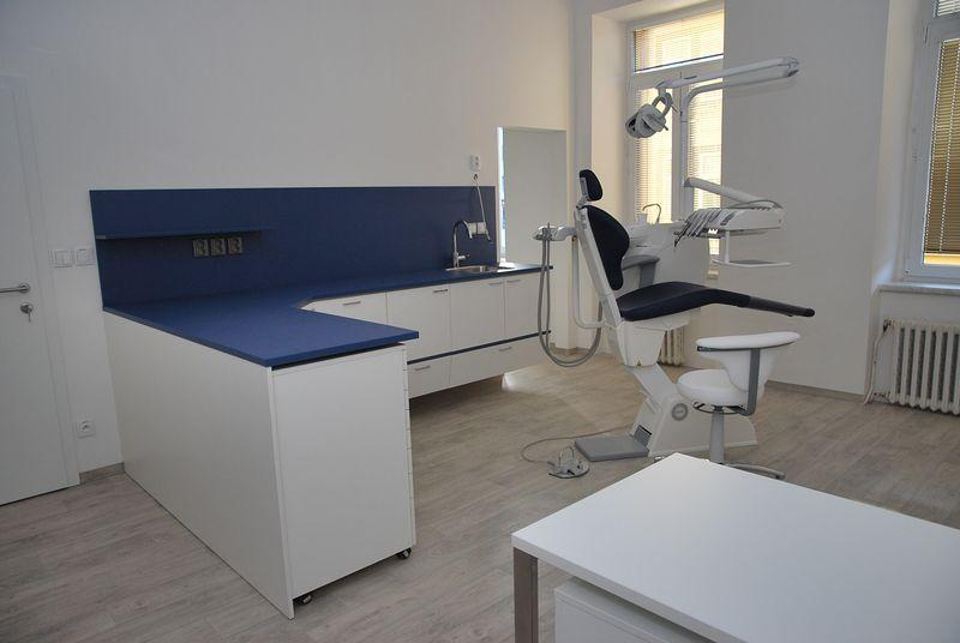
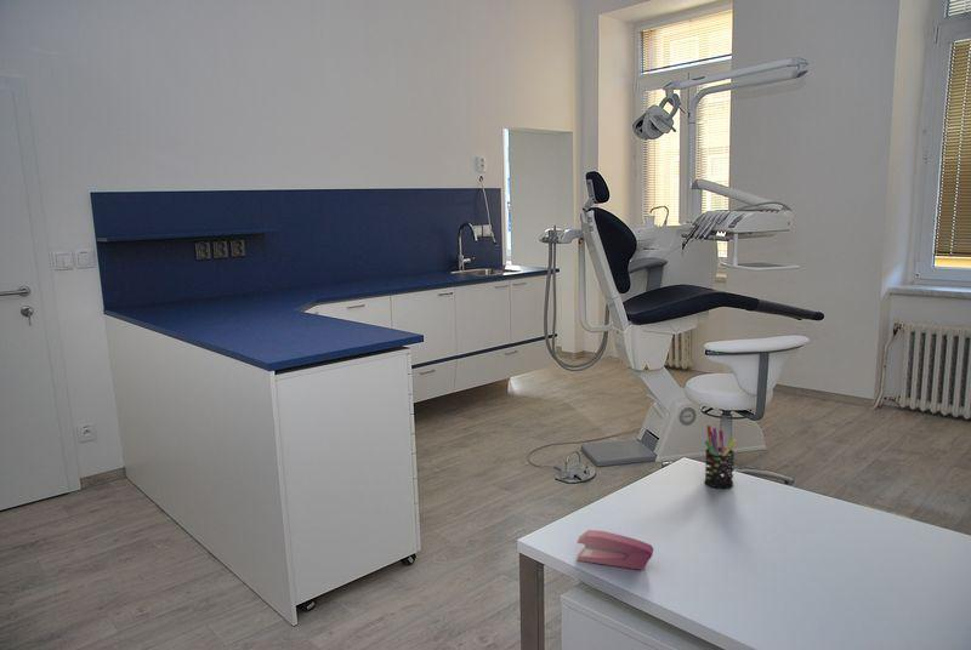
+ pen holder (716, 456)
+ stapler (614, 548)
